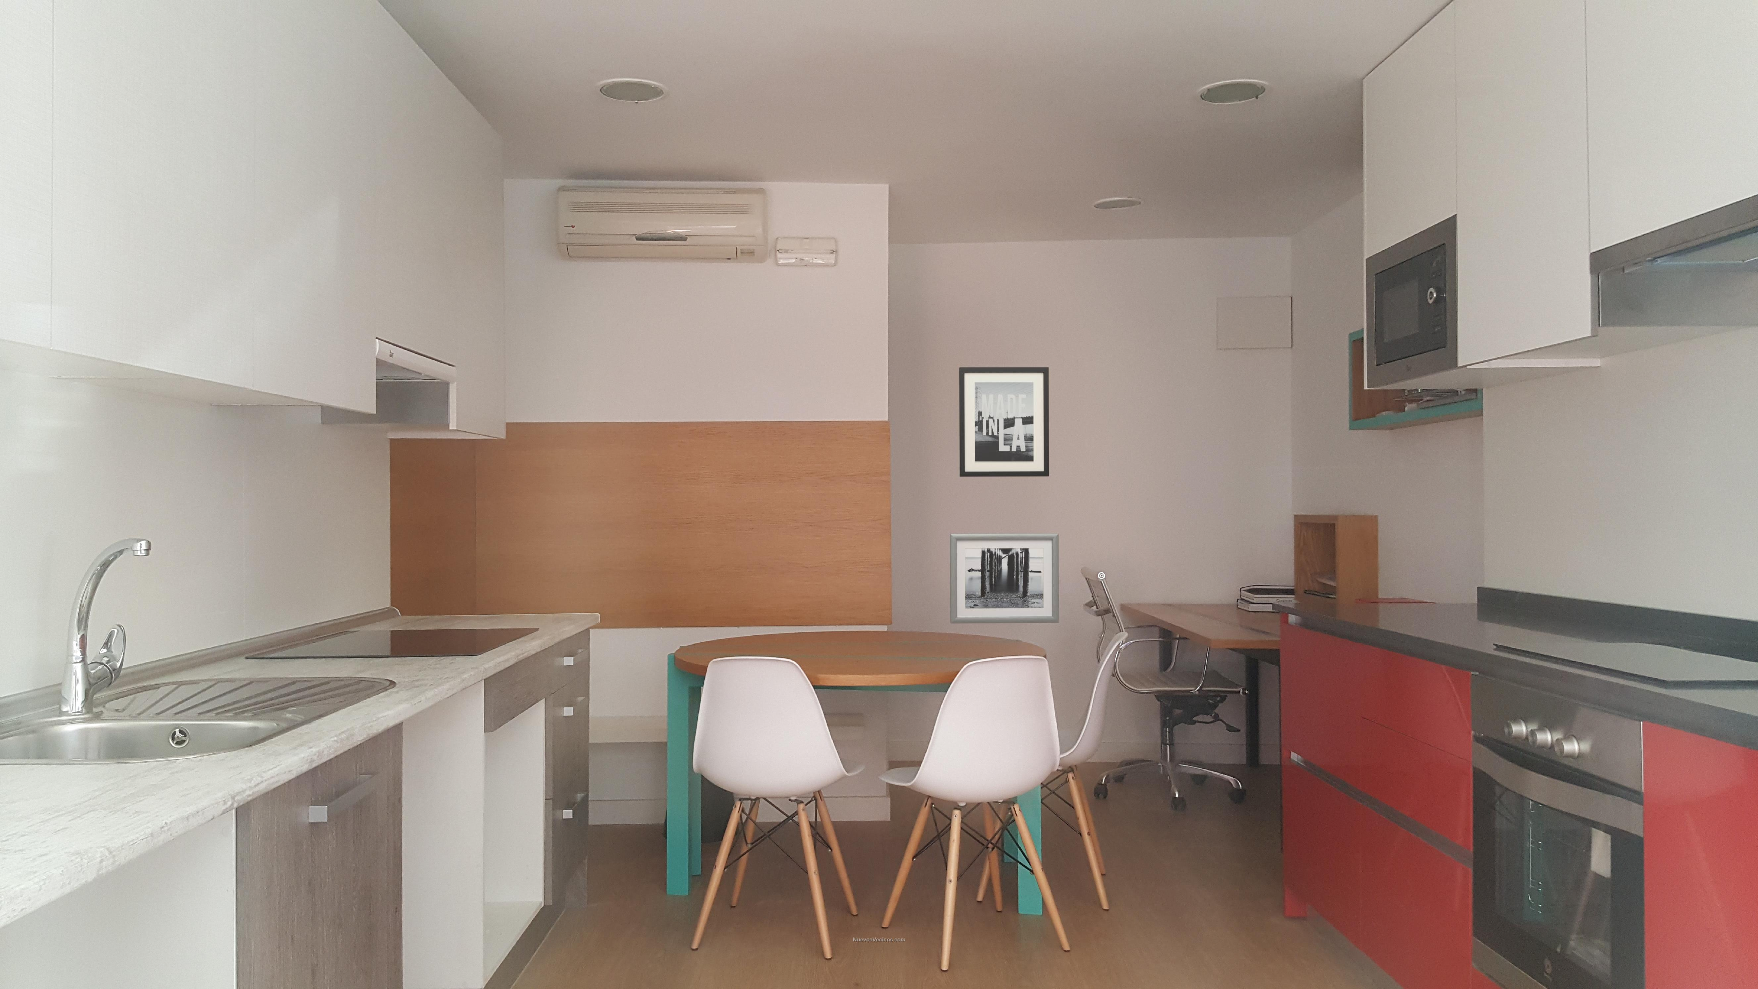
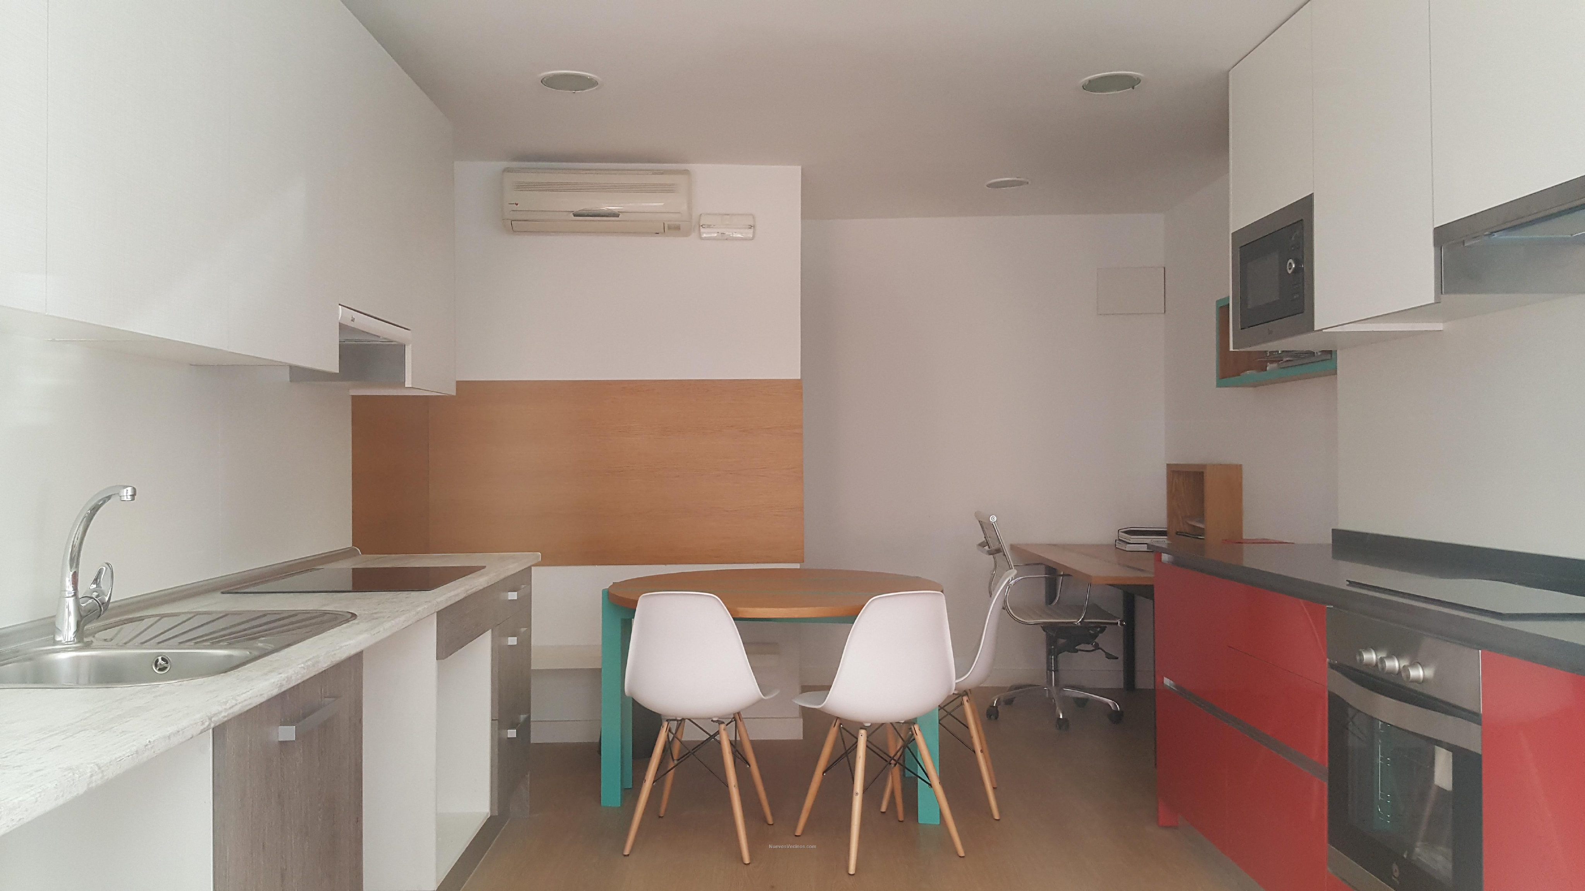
- wall art (1003, 421)
- wall art (1005, 578)
